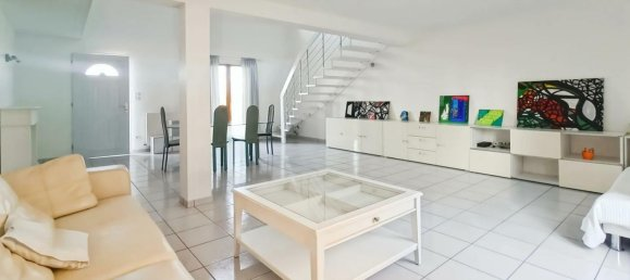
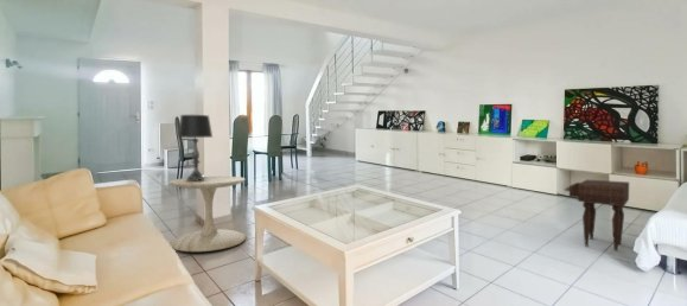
+ table lamp (195, 146)
+ side table (209, 210)
+ nightstand (594, 212)
